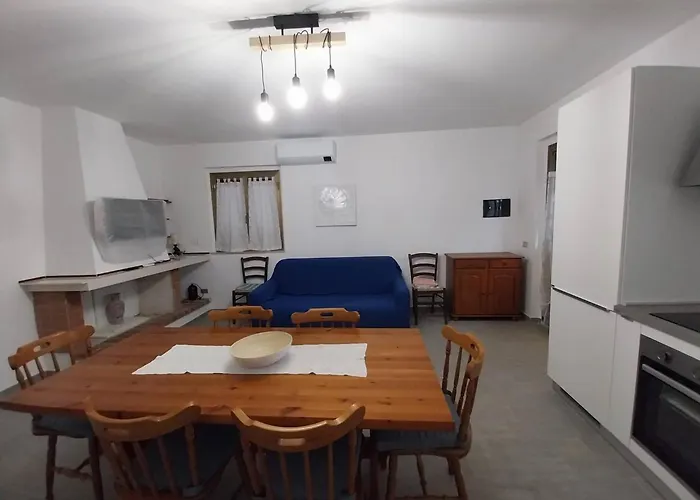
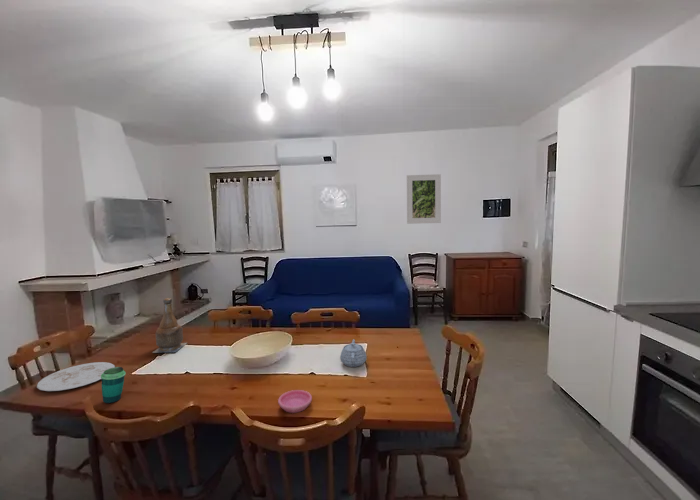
+ cup (114, 384)
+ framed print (423, 199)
+ bottle (168, 323)
+ saucer (295, 401)
+ plate (78, 376)
+ teapot (353, 352)
